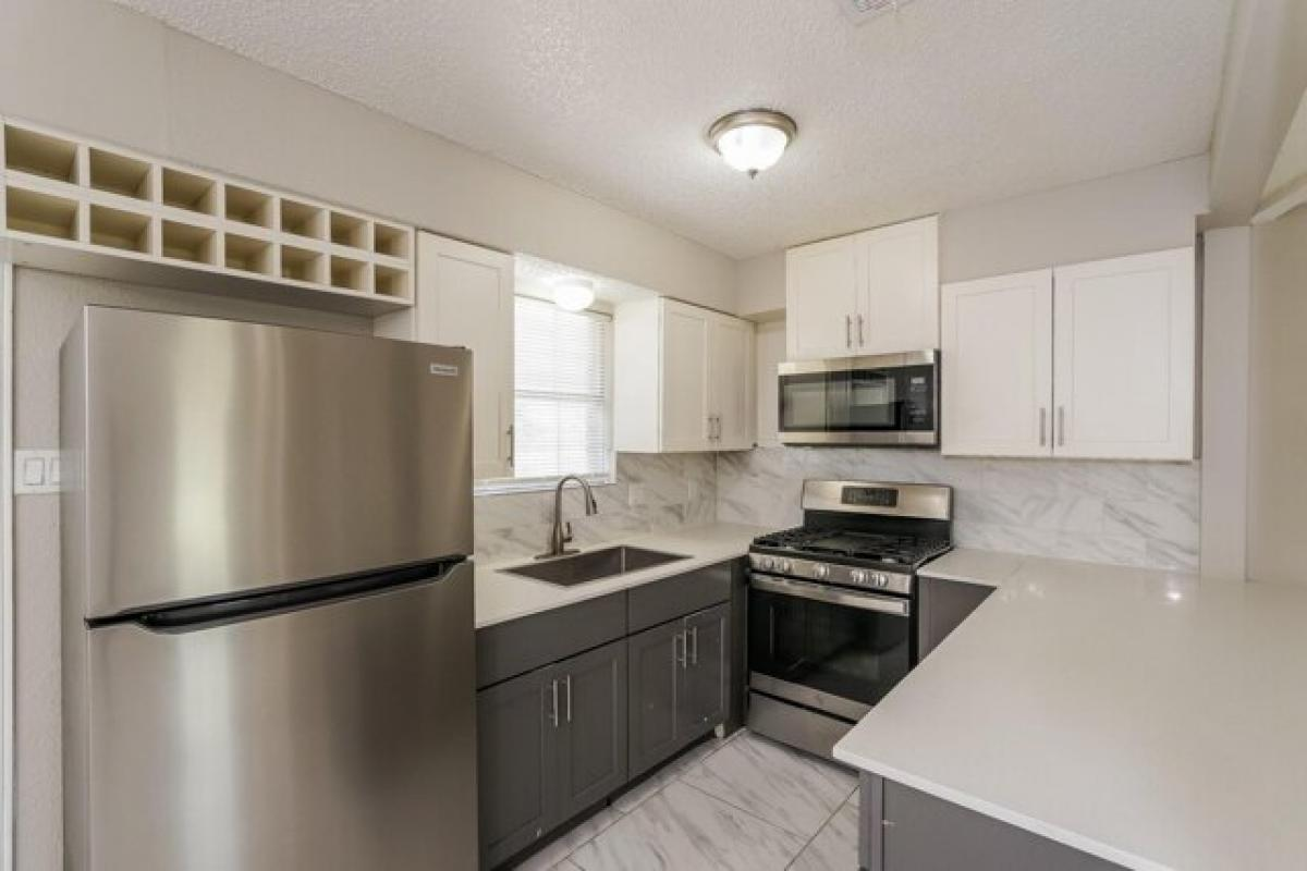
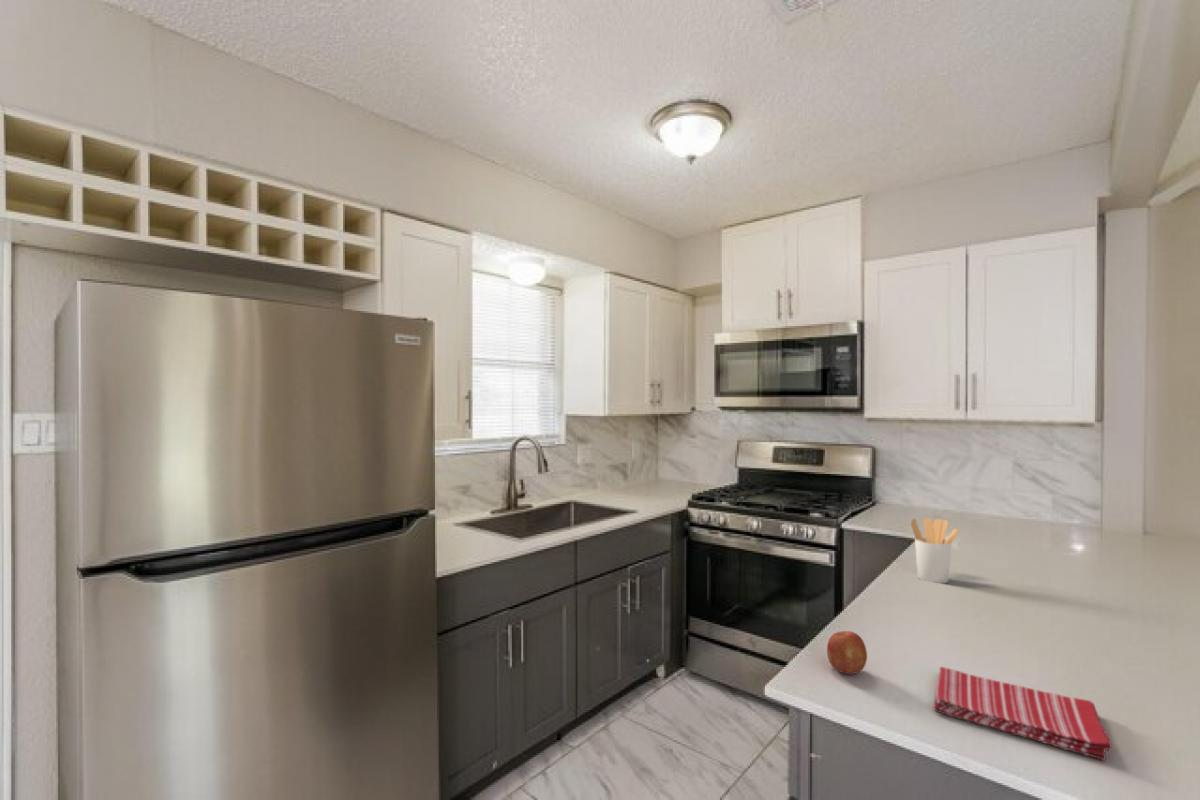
+ utensil holder (933, 548)
+ dish towel (1014, 705)
+ fruit (846, 650)
